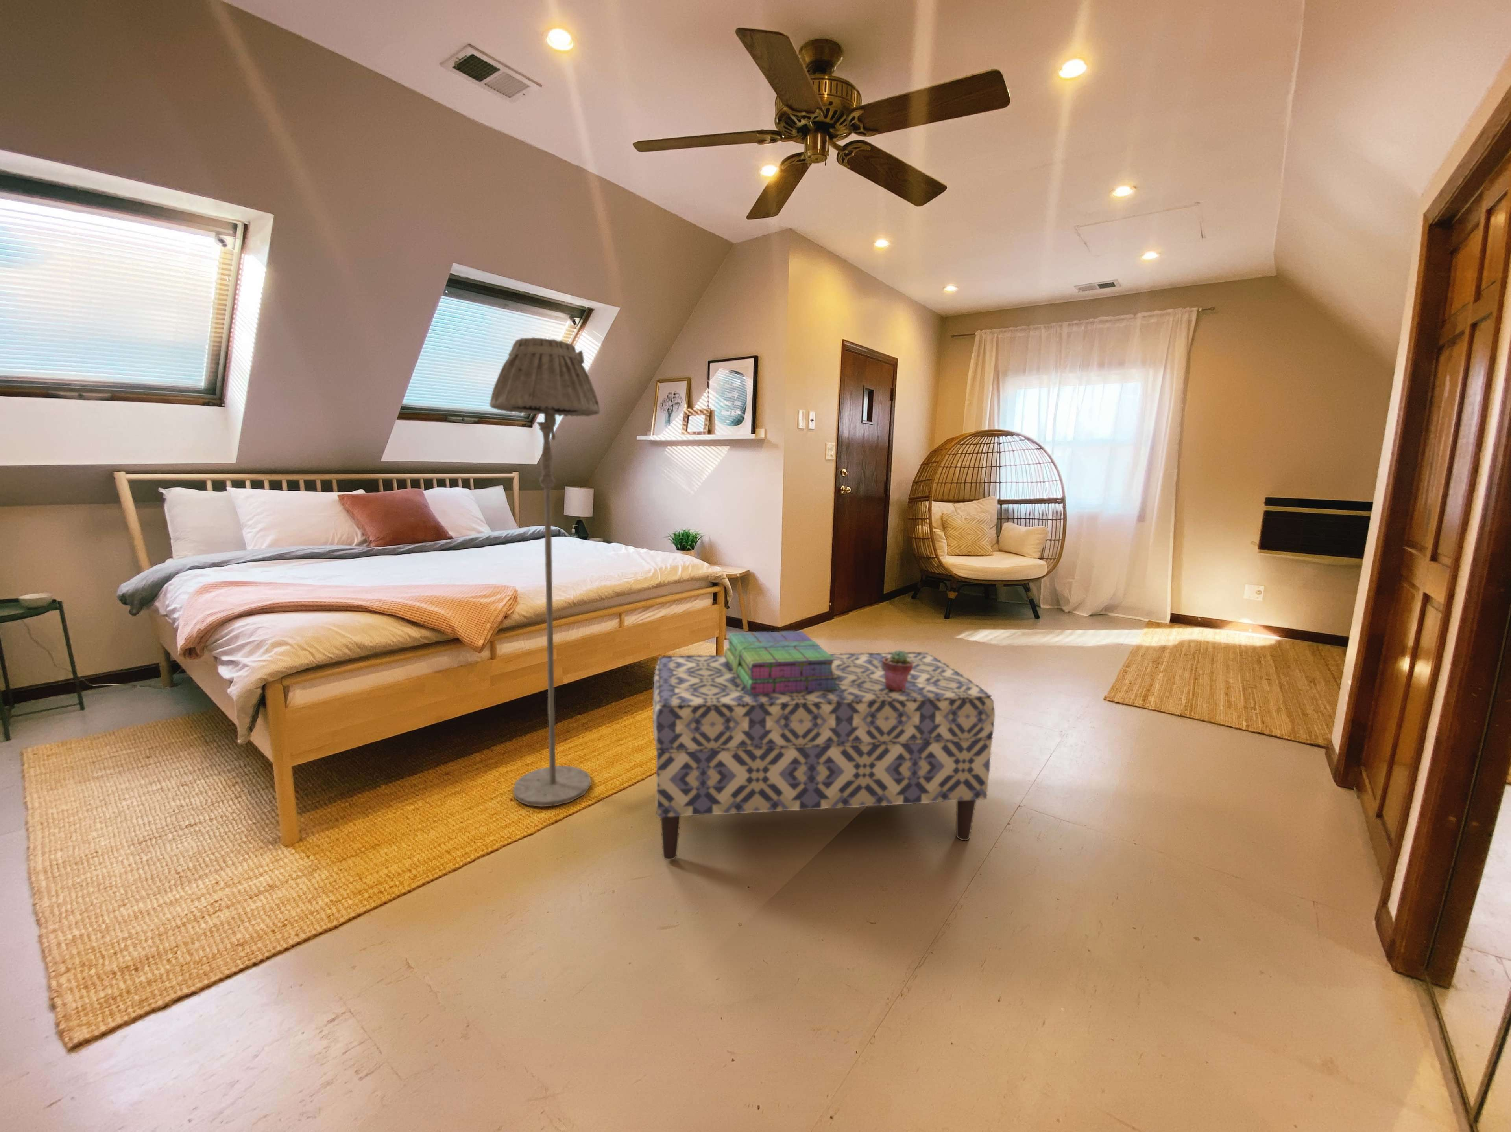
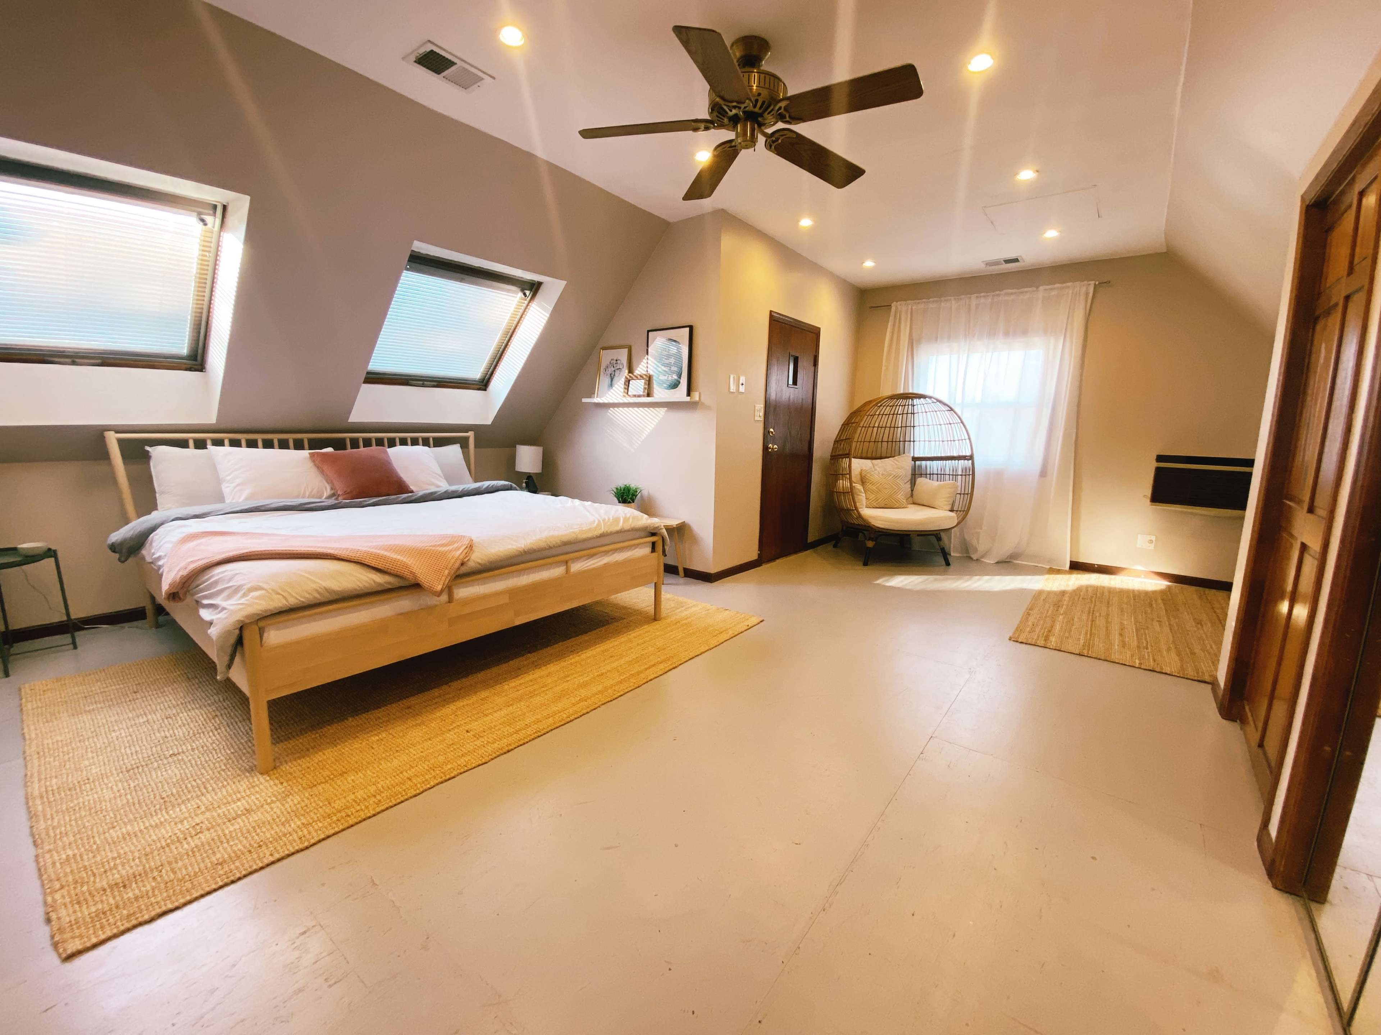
- potted succulent (897, 669)
- floor lamp (550, 577)
- stack of books (778, 659)
- bench (810, 744)
